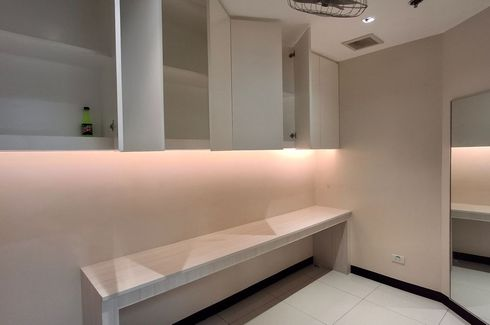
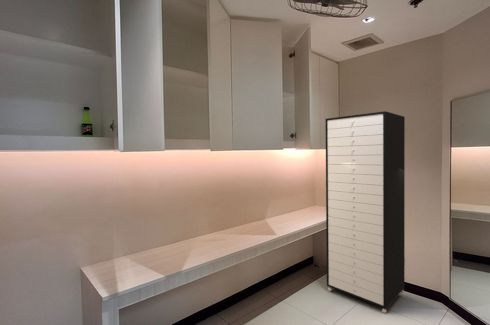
+ storage cabinet (364, 205)
